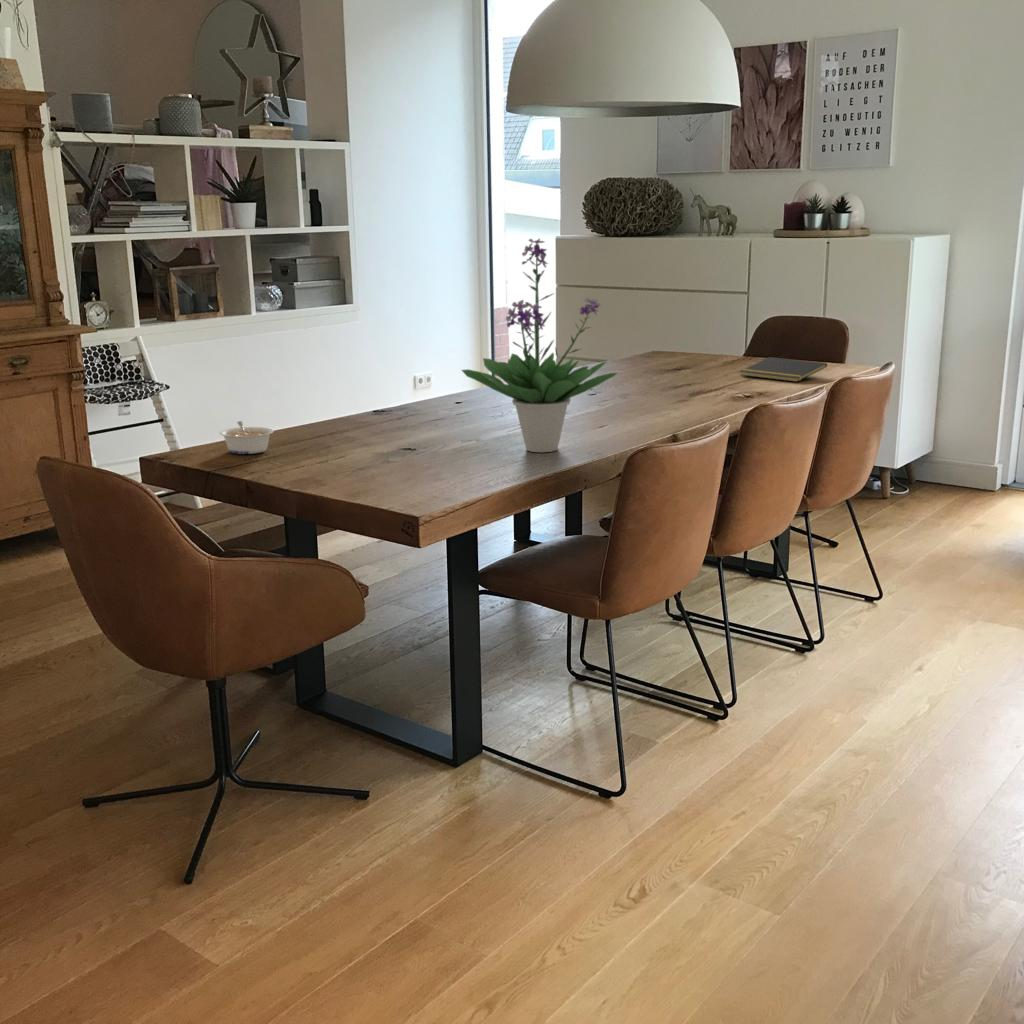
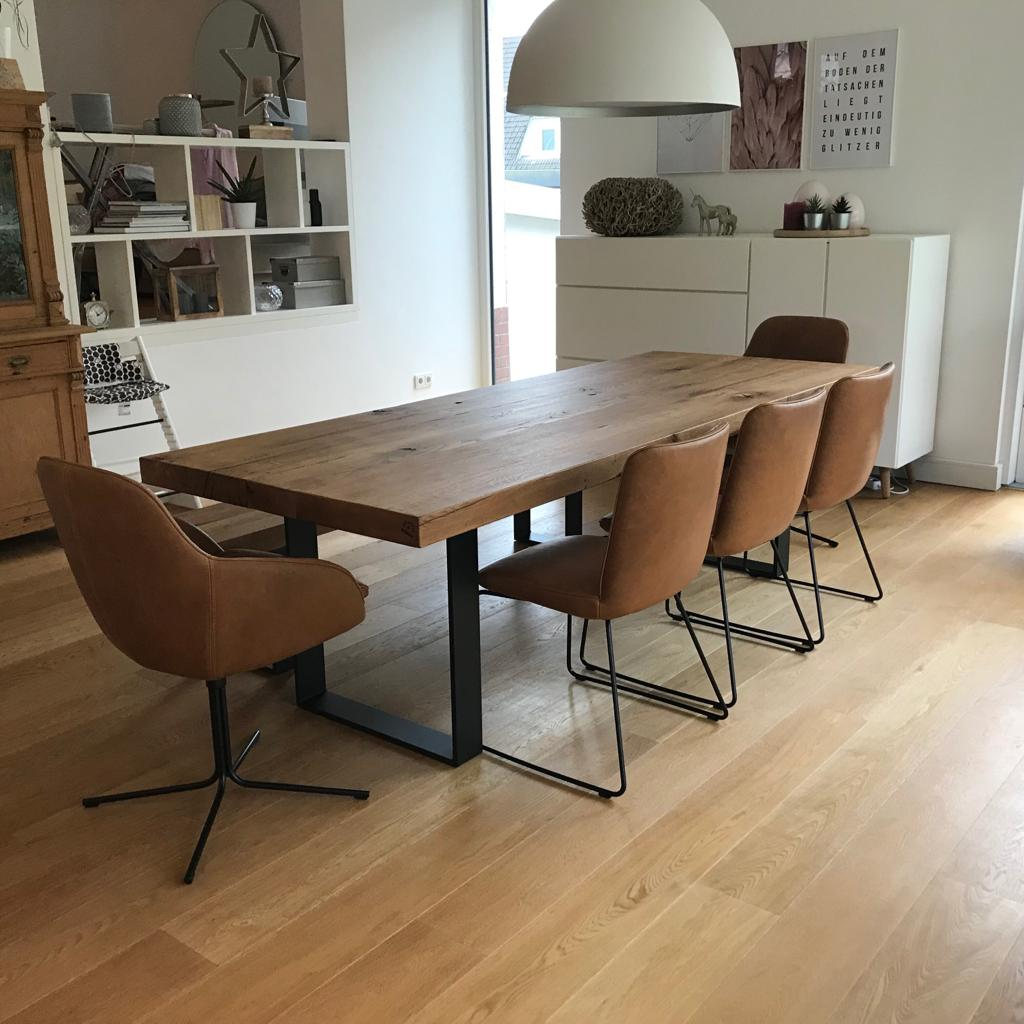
- legume (245, 438)
- potted plant (538, 346)
- notepad (782, 369)
